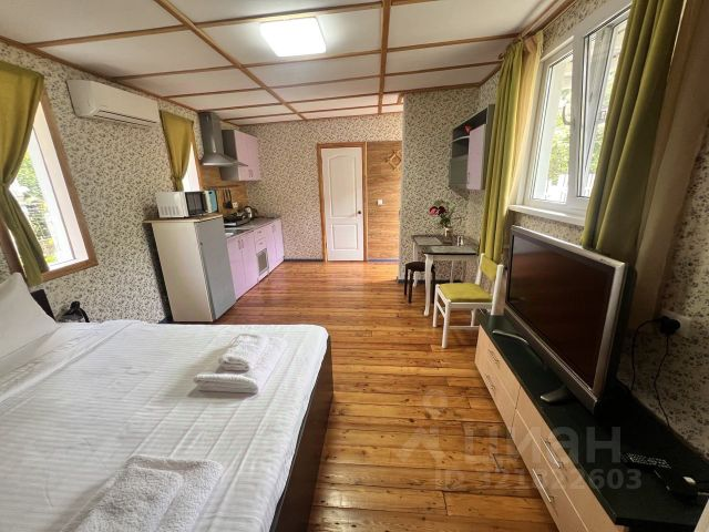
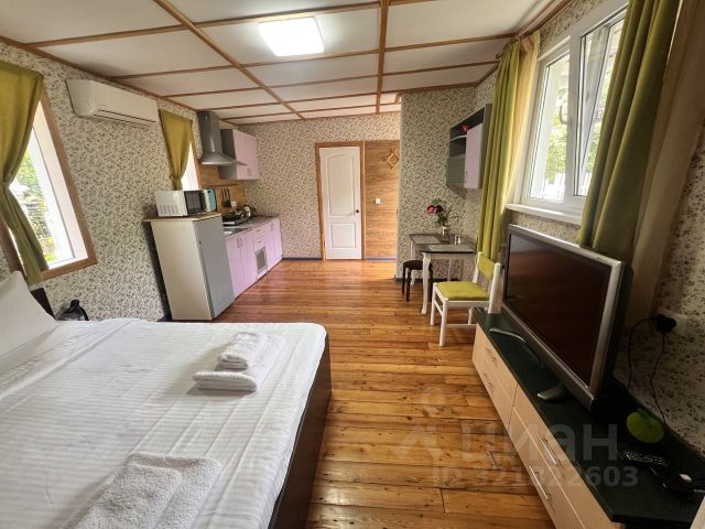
+ fruit (644, 427)
